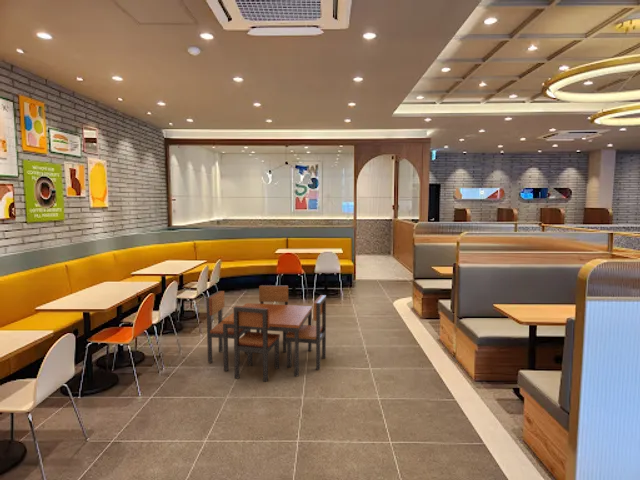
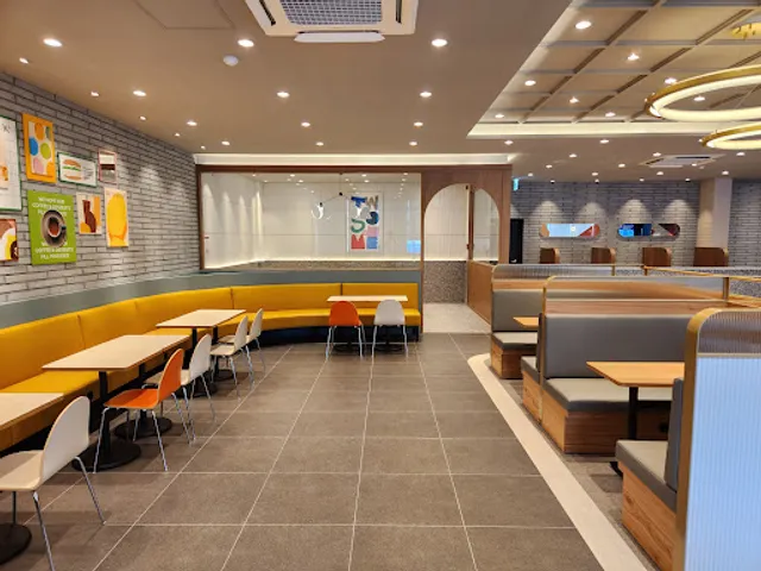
- dining table (268, 327)
